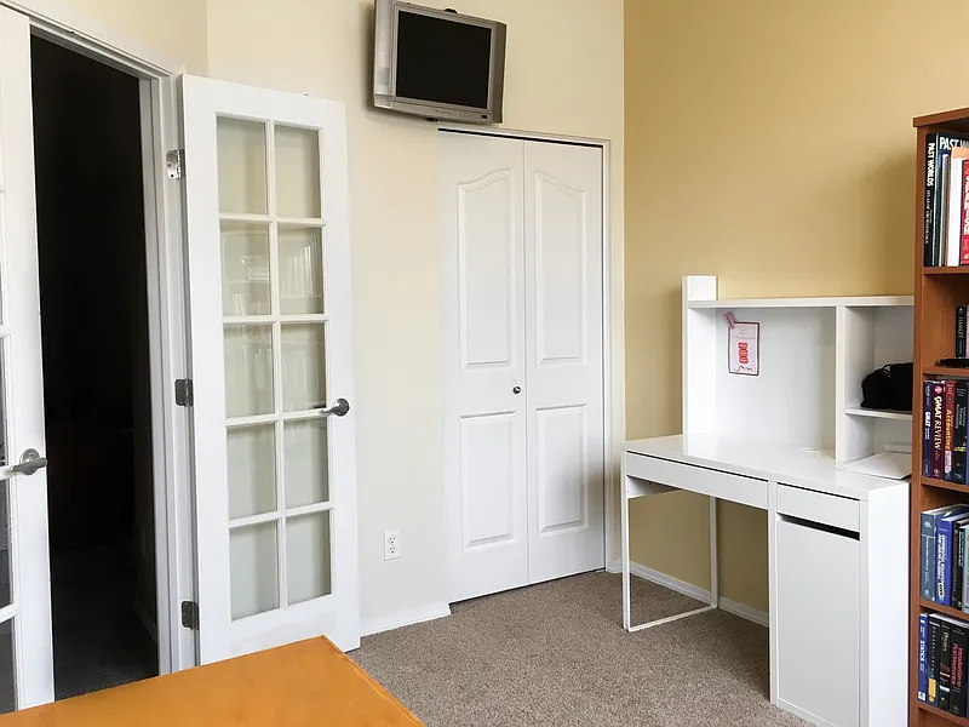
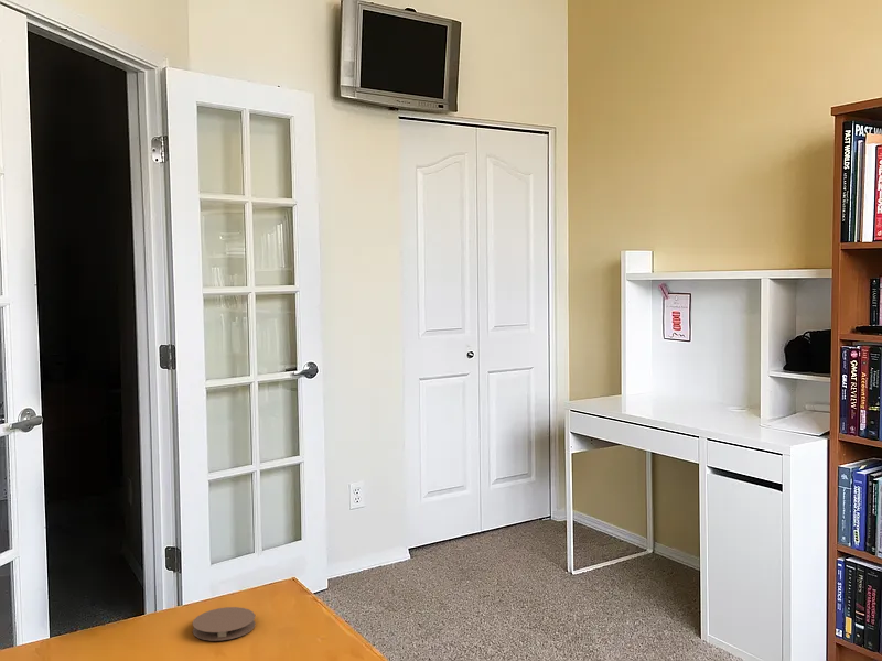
+ coaster (224, 622)
